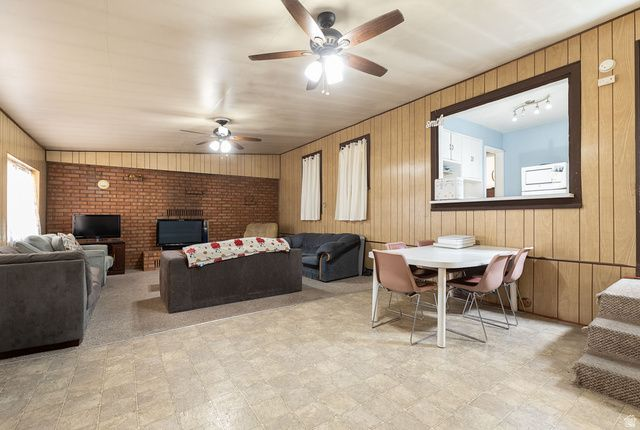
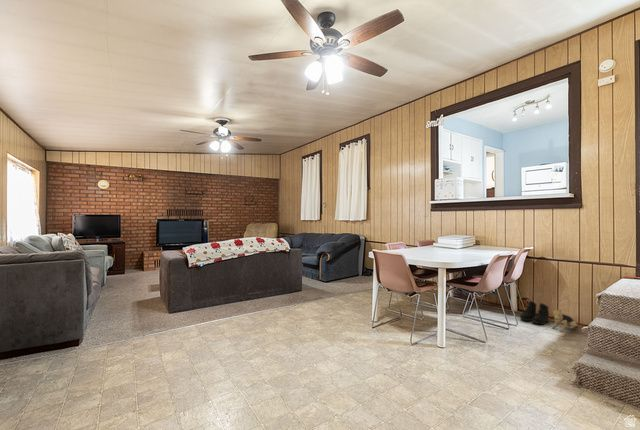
+ boots (534, 311)
+ plush toy (564, 317)
